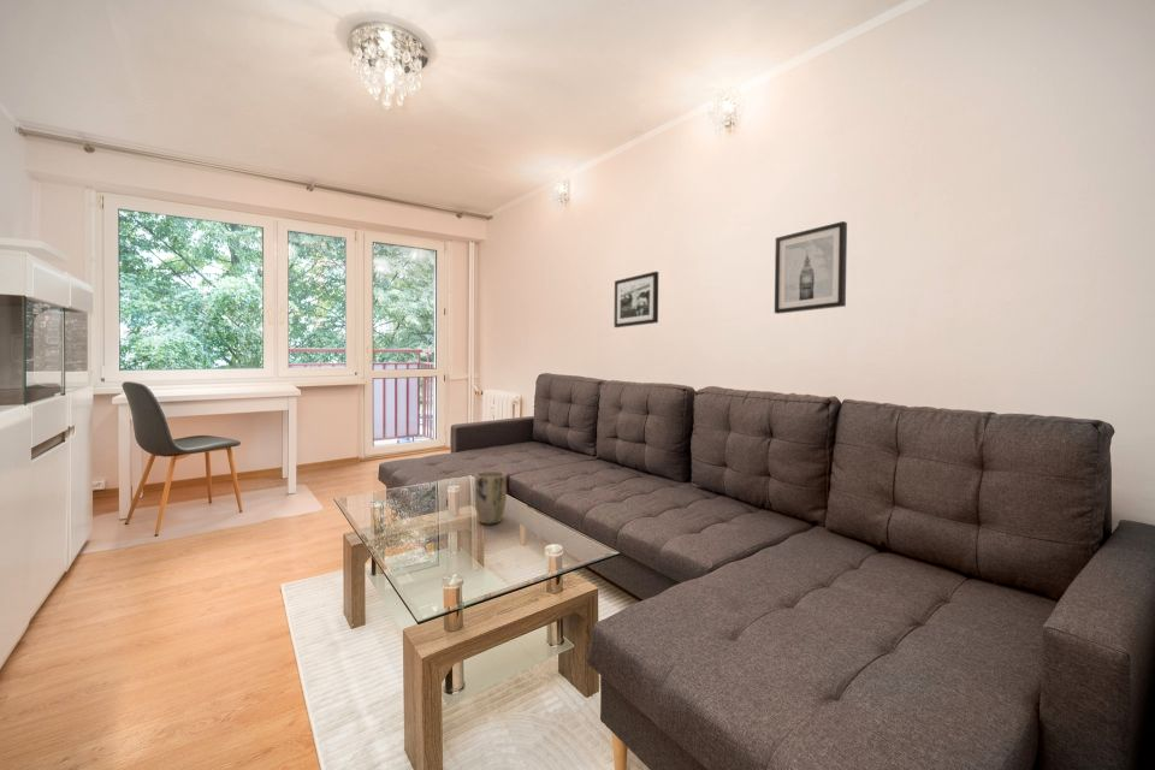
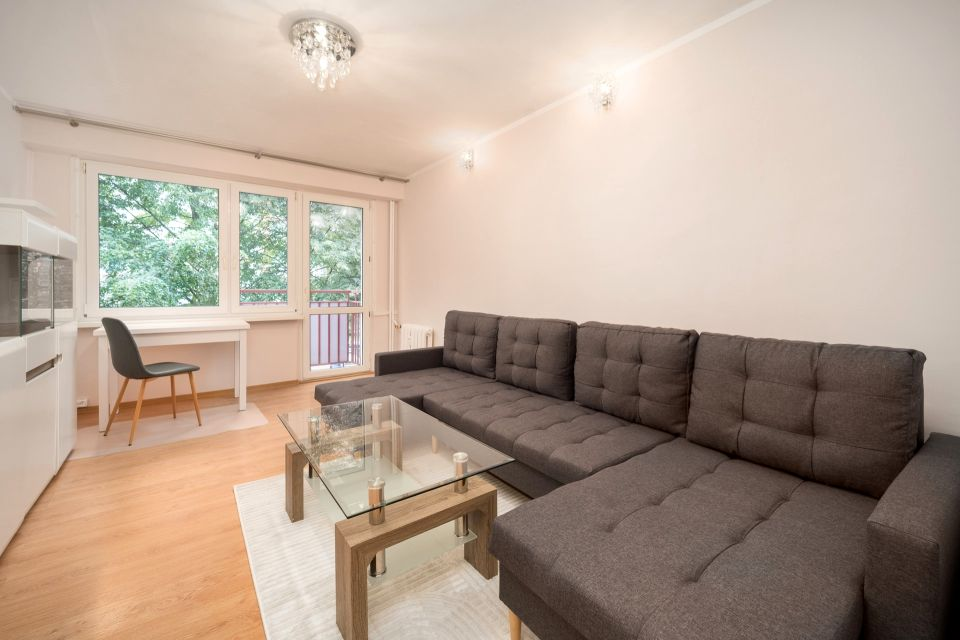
- plant pot (490, 497)
- wall art (808, 270)
- picture frame (635, 301)
